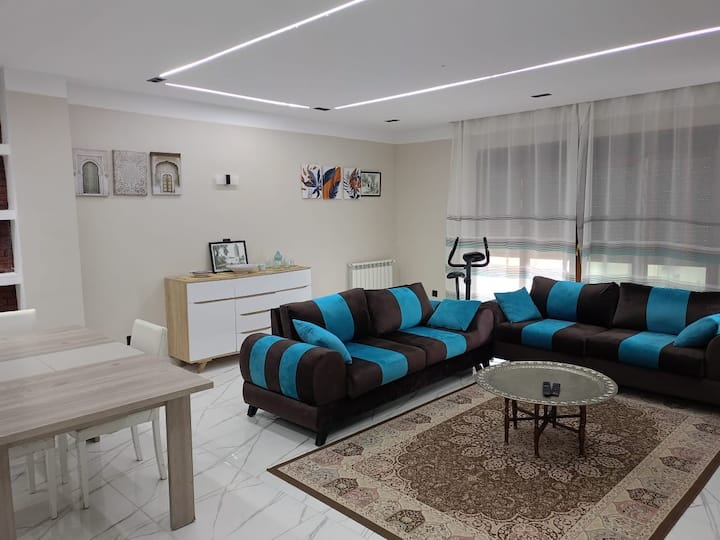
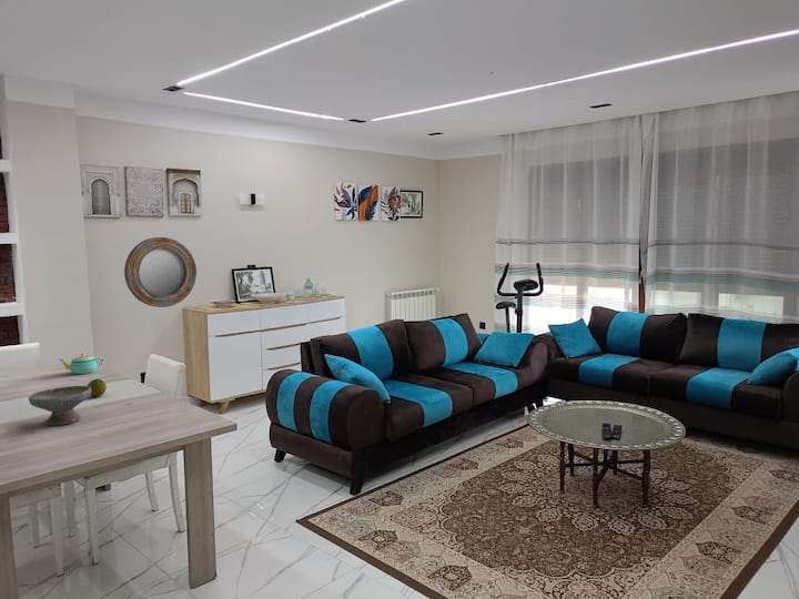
+ teapot (81, 363)
+ home mirror (162, 272)
+ bowl (61, 406)
+ fruit (95, 387)
